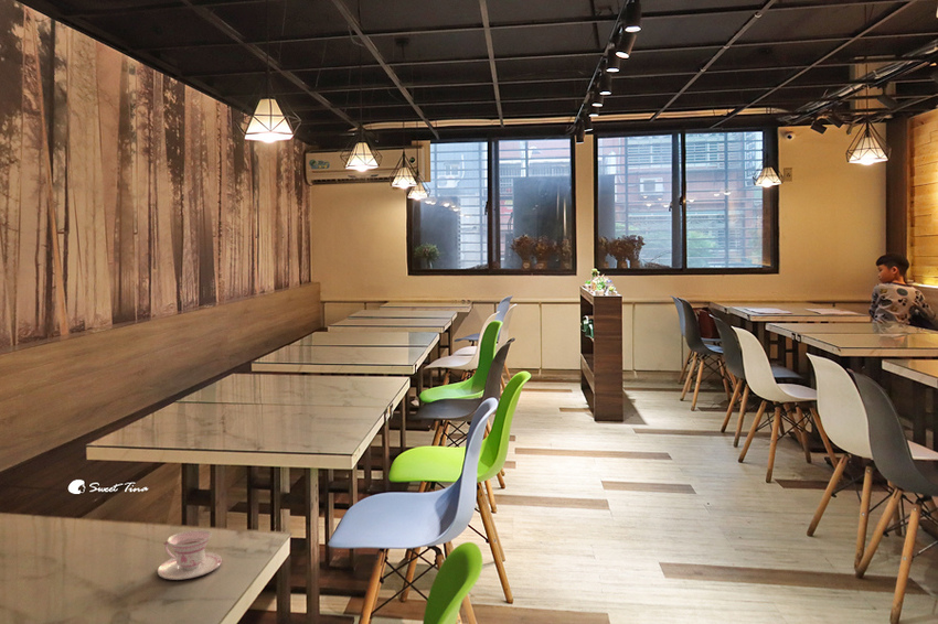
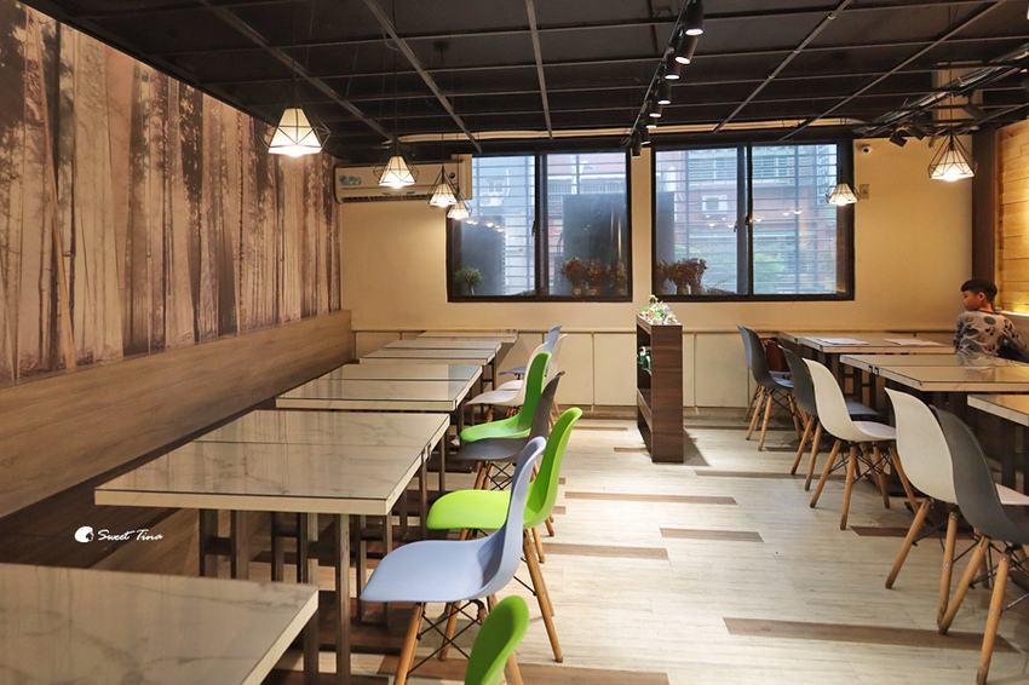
- teacup (190, 552)
